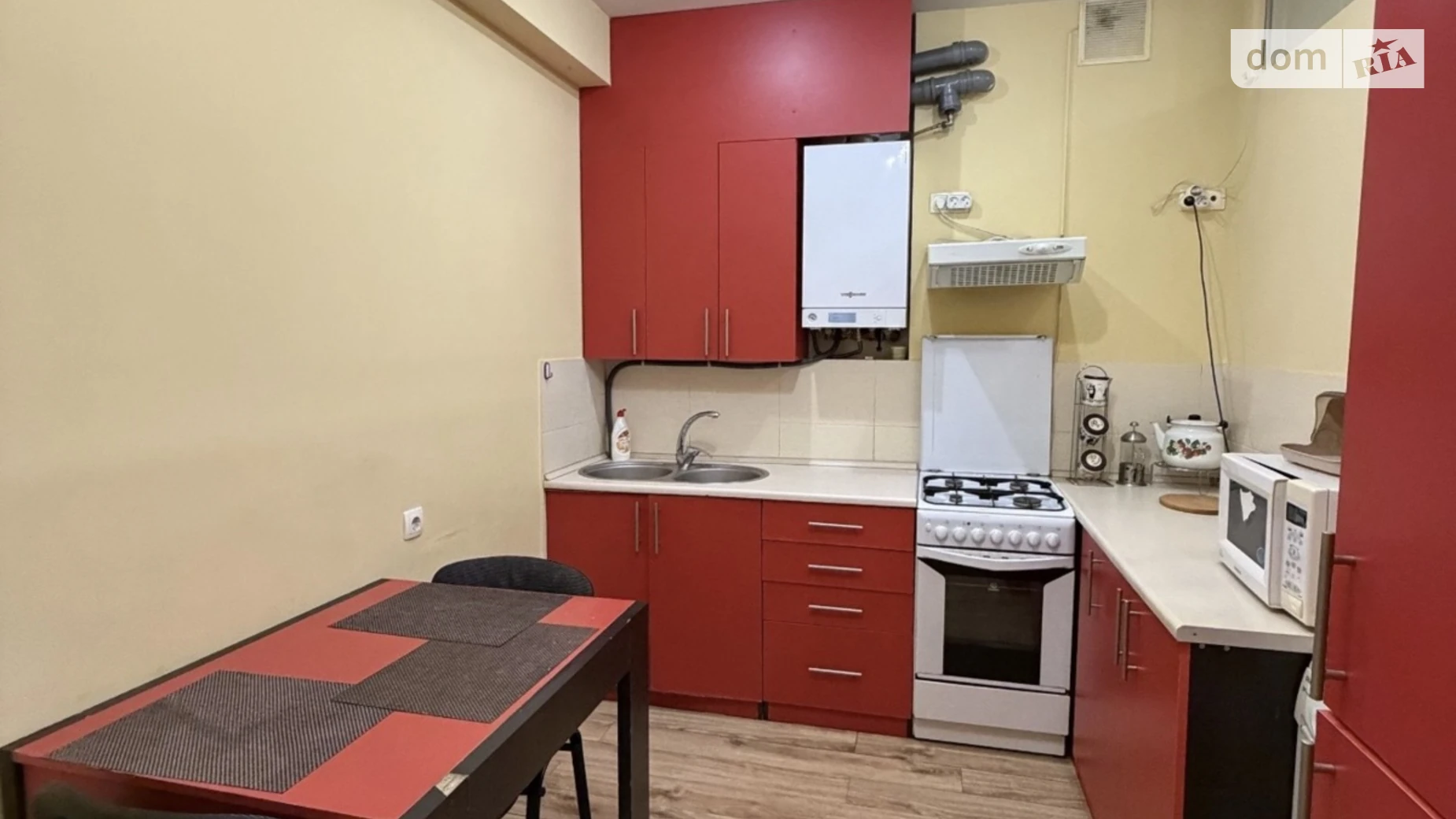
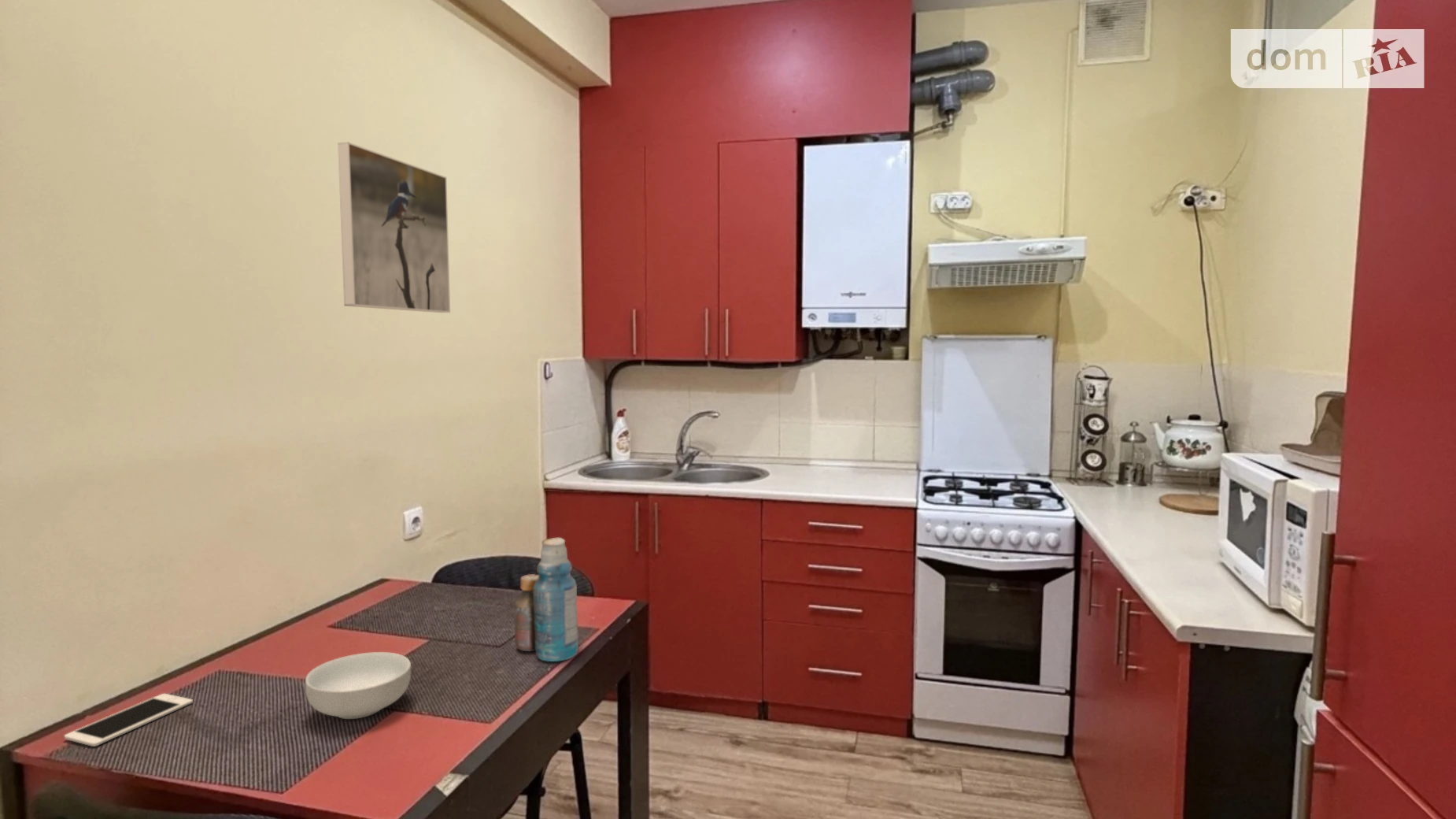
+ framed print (399, 235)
+ cell phone (131, 718)
+ cereal bowl (360, 688)
+ bottle (545, 594)
